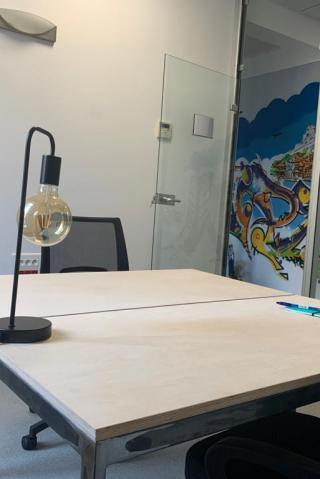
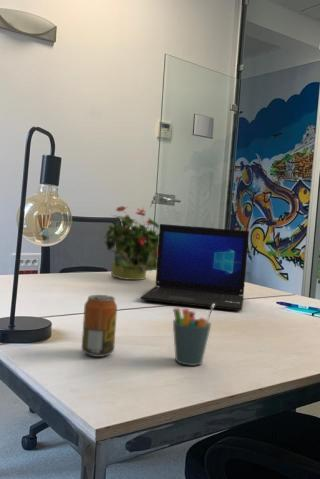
+ laptop (197, 264)
+ pen holder (191, 331)
+ potted plant (139, 242)
+ beverage can (99, 325)
